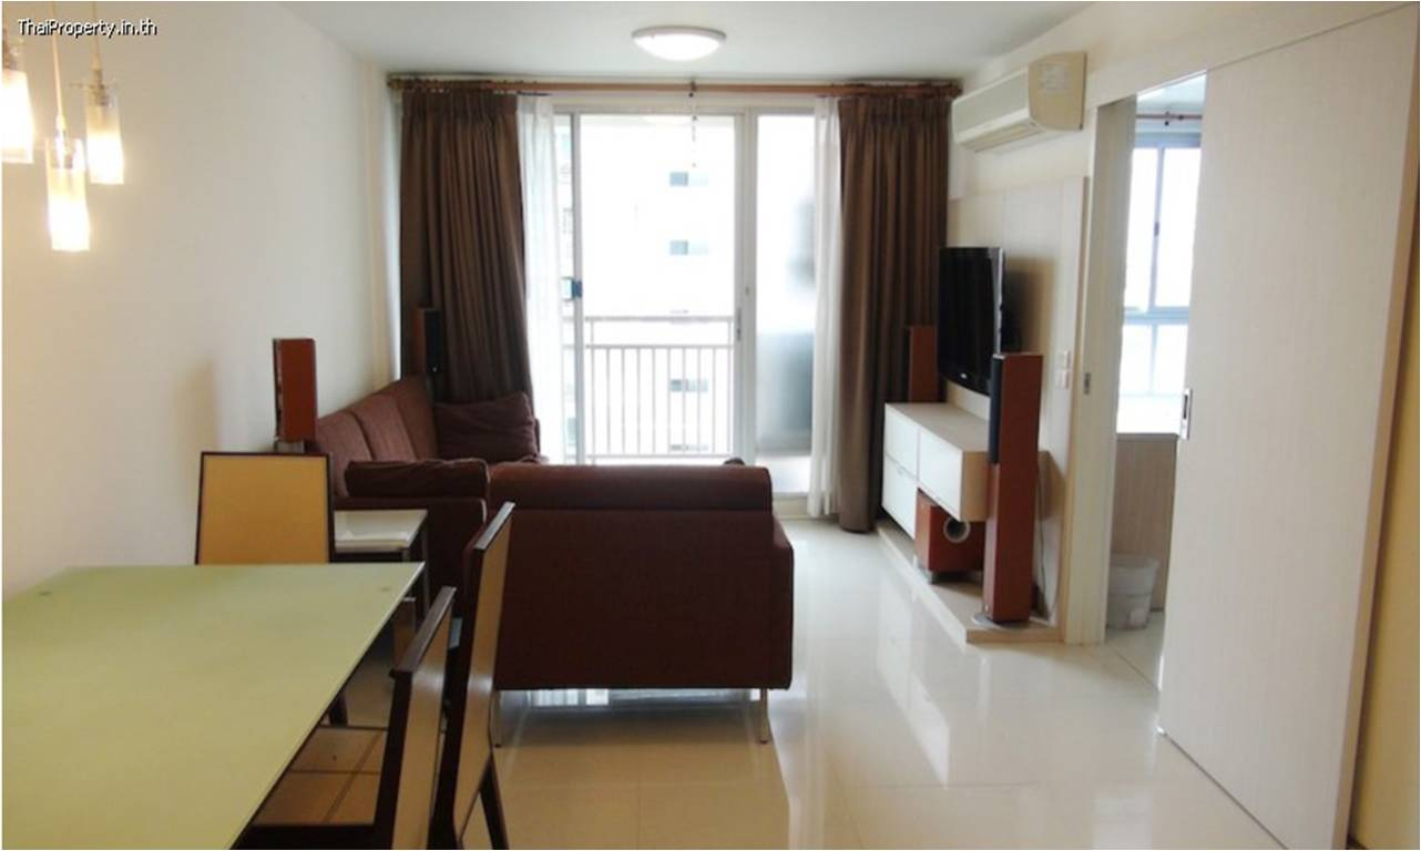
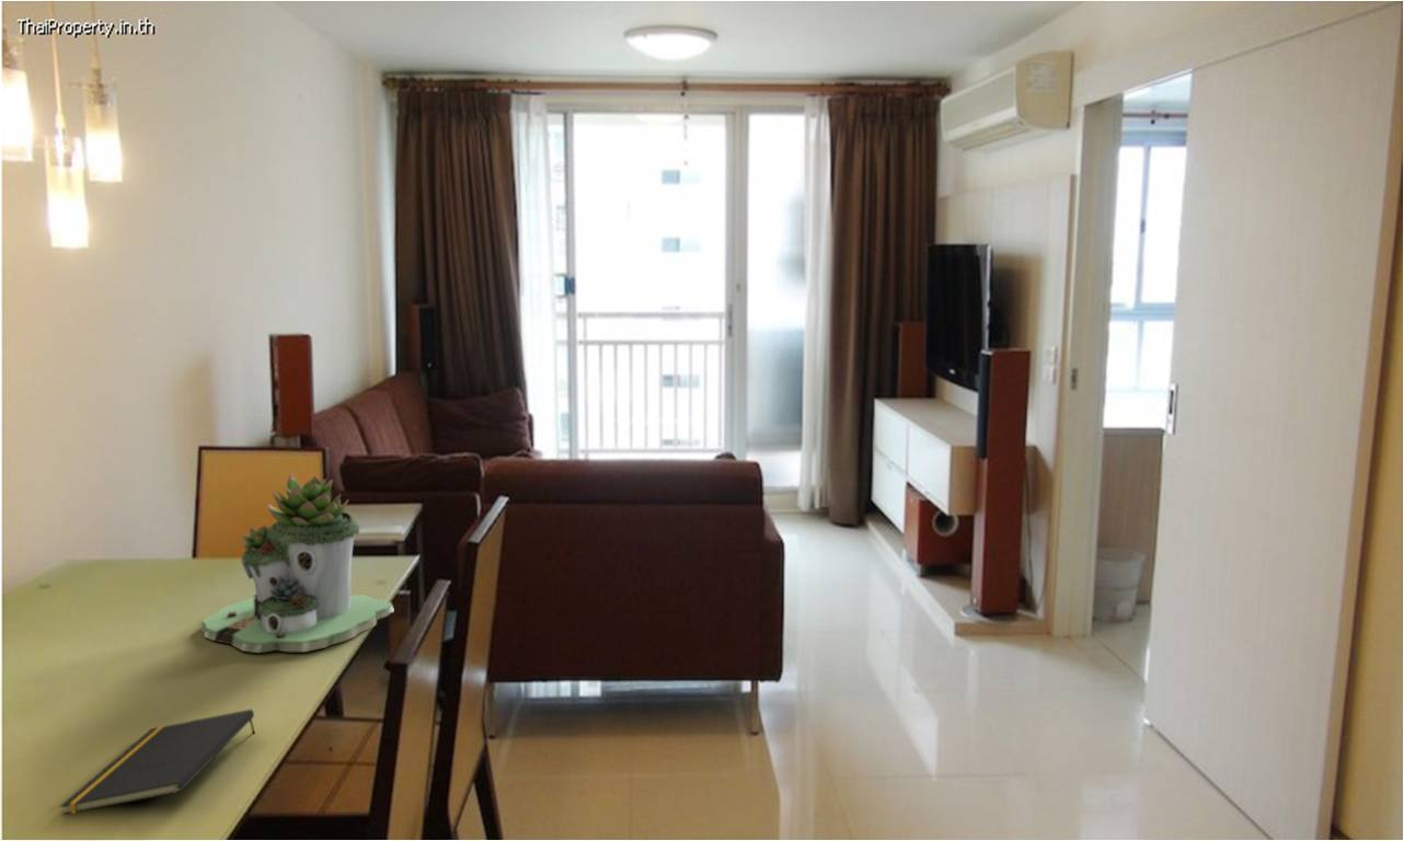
+ succulent planter (289, 551)
+ notepad (164, 758)
